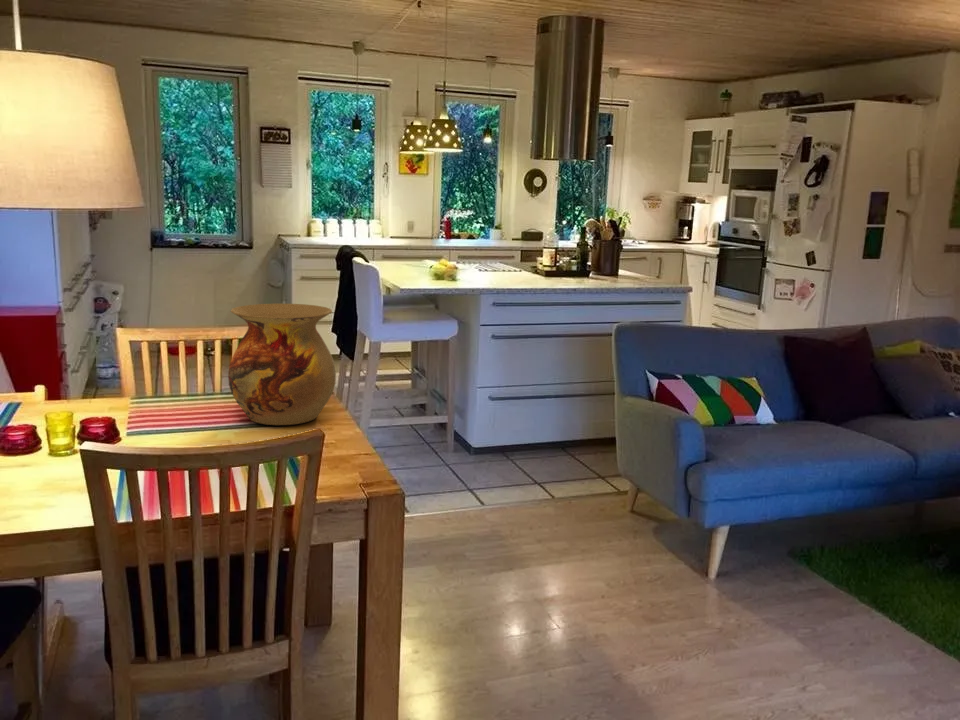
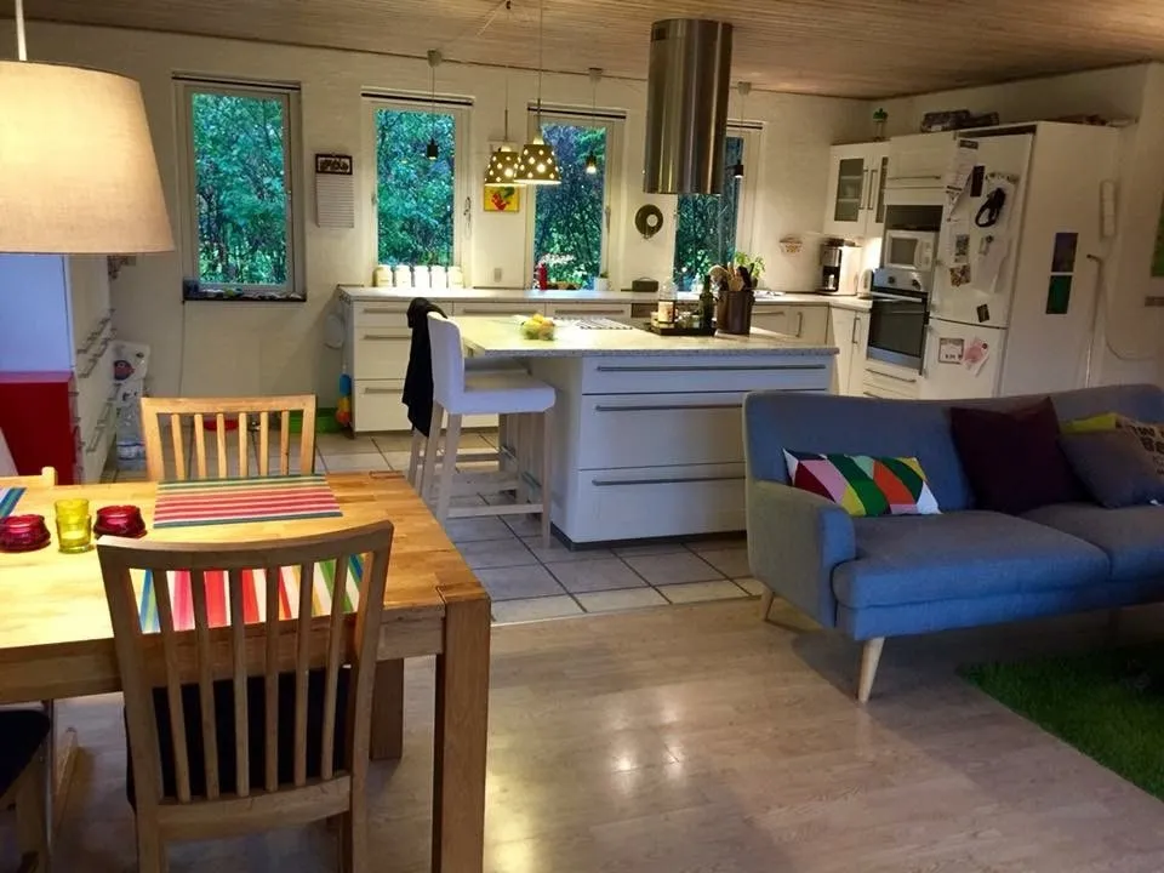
- vase (282, 363)
